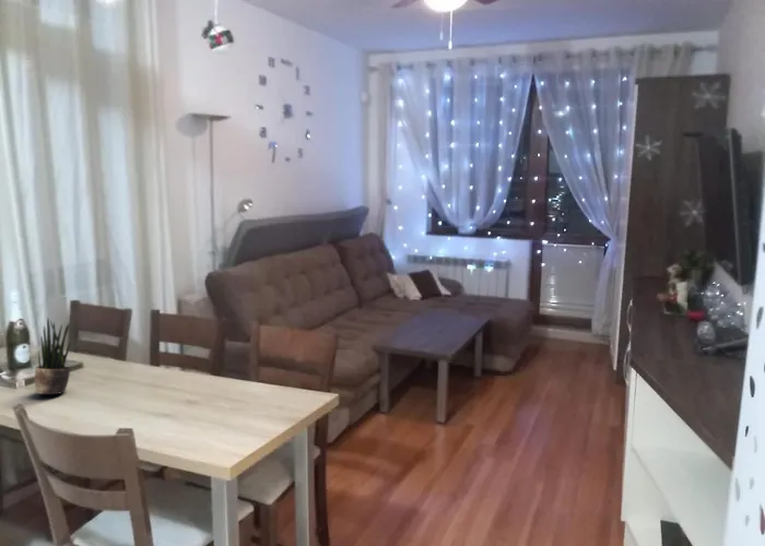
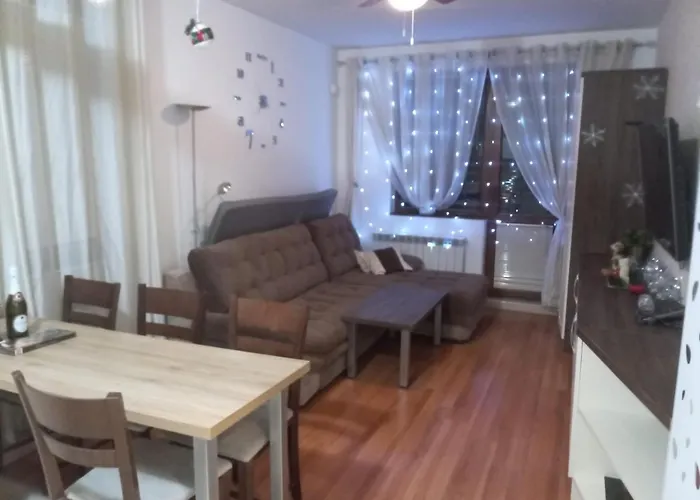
- potted plant (54, 355)
